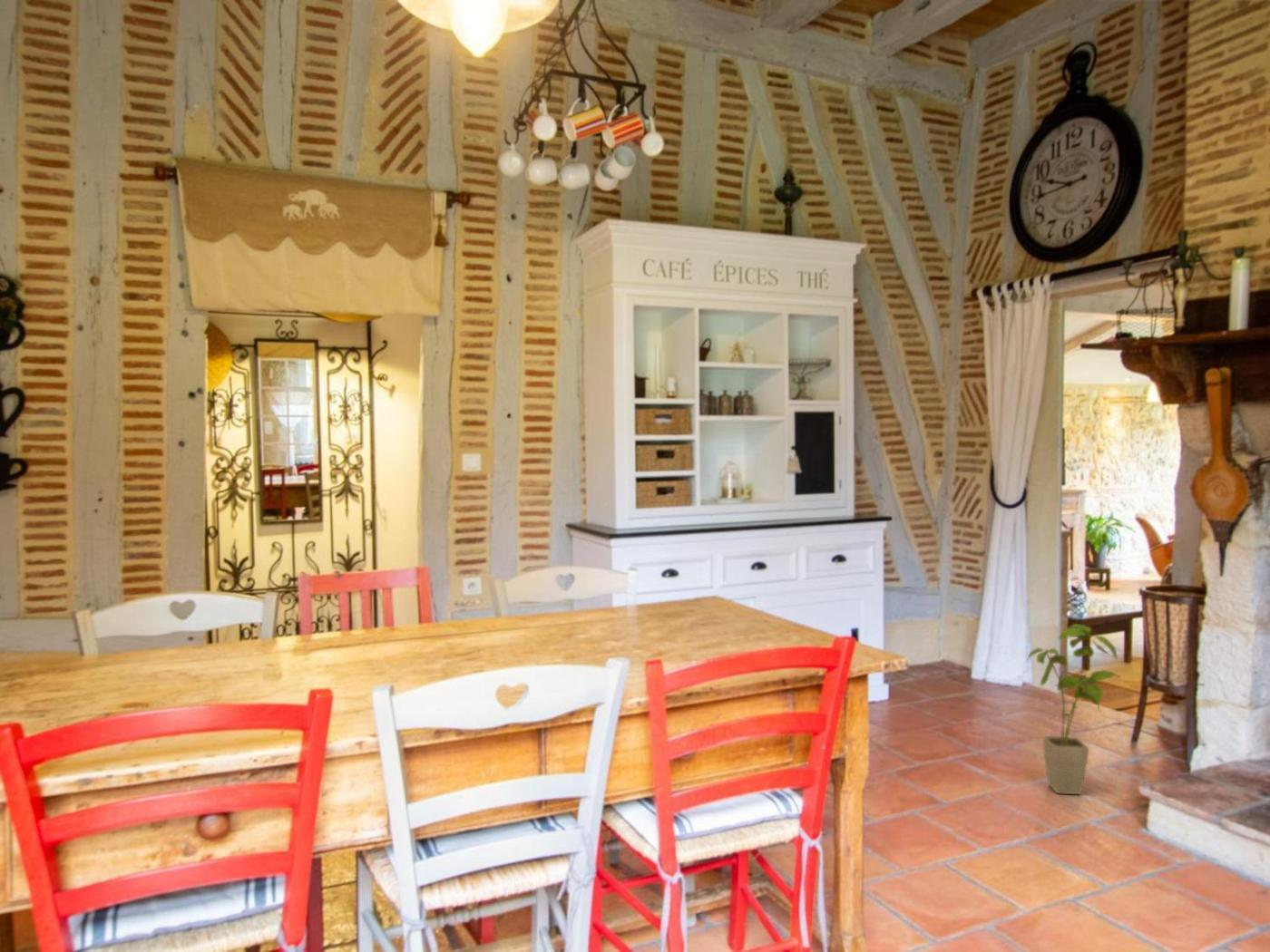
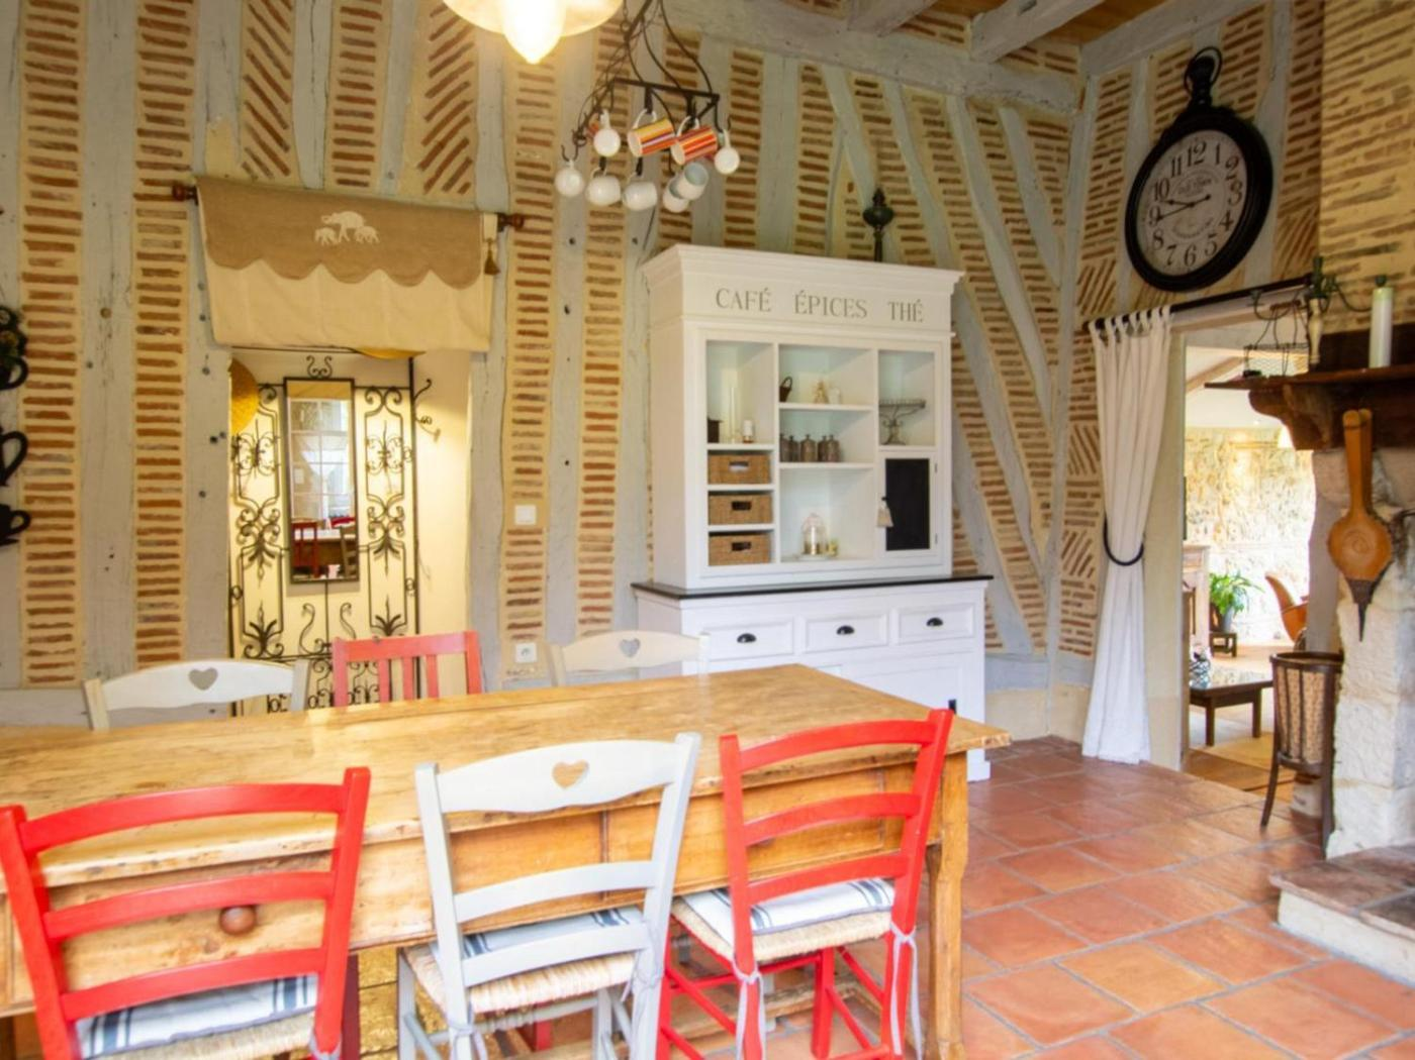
- house plant (1077, 708)
